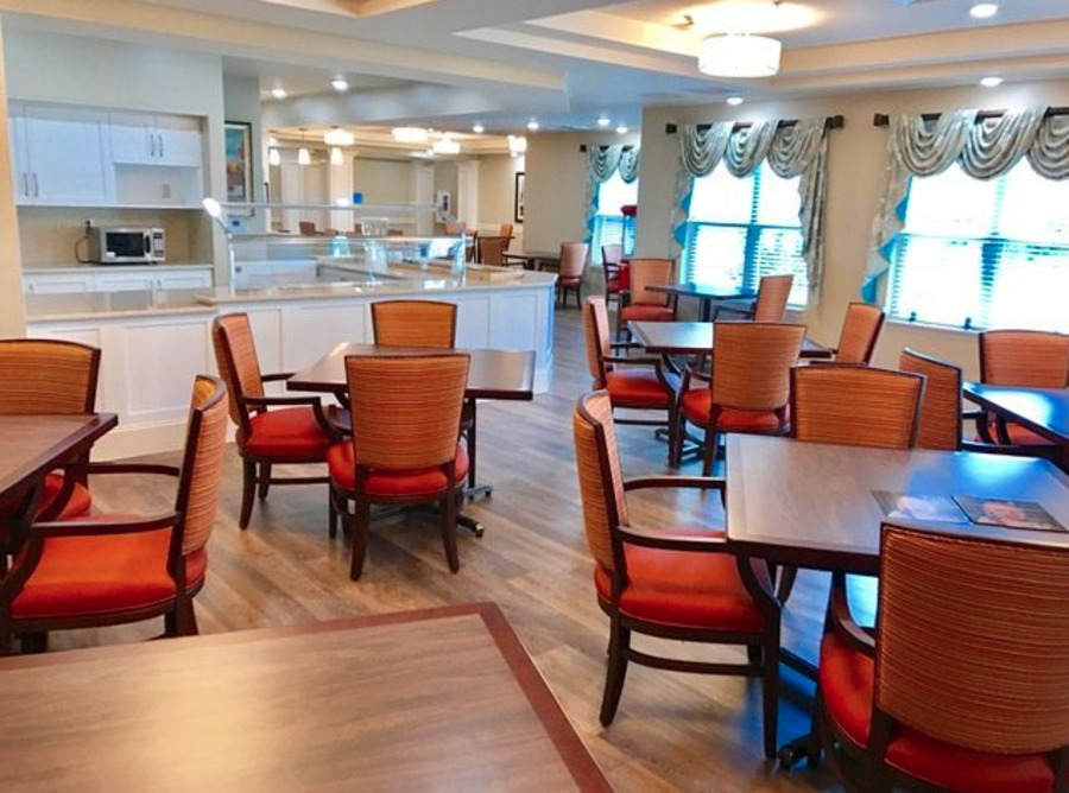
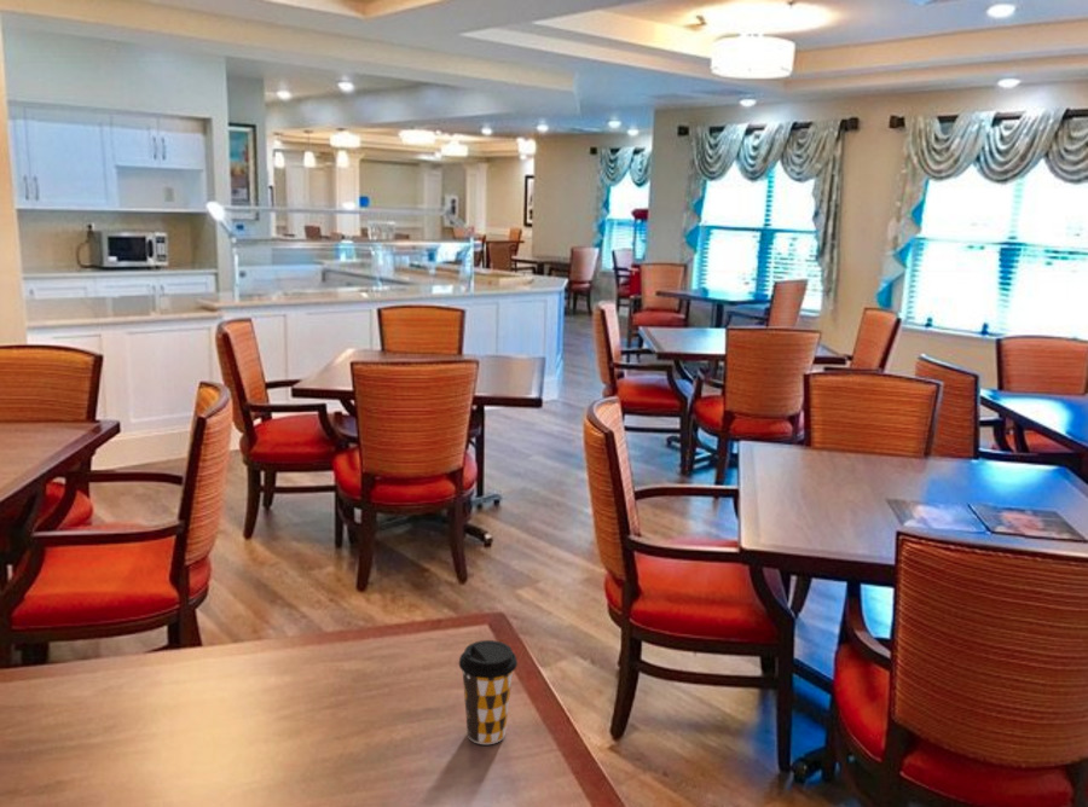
+ coffee cup (487, 692)
